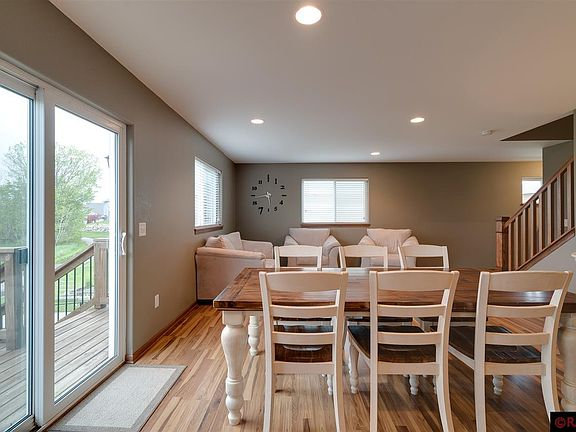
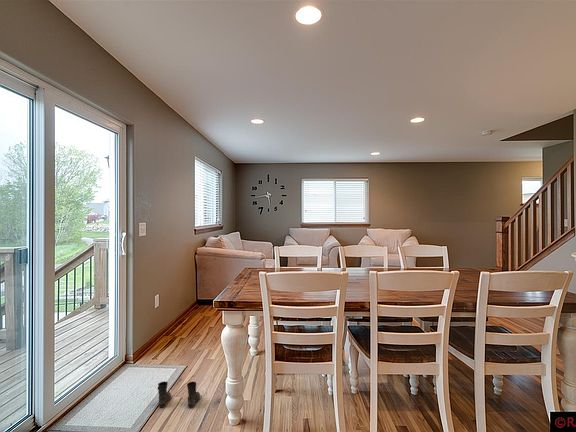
+ boots (187, 387)
